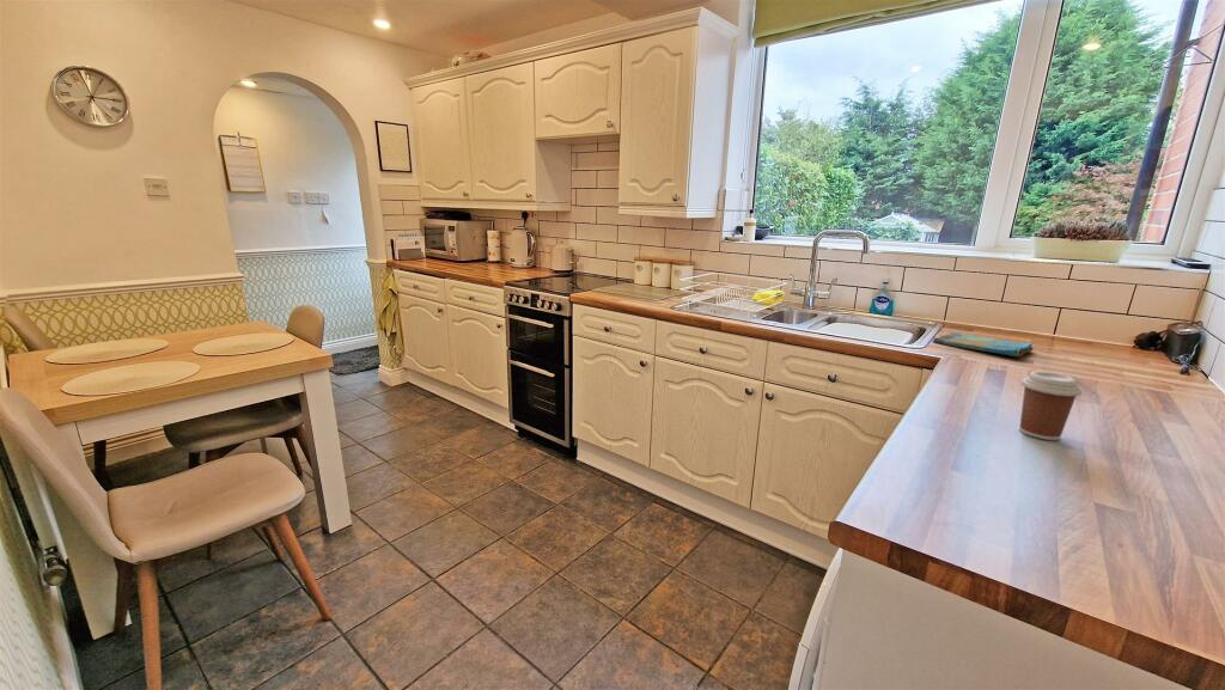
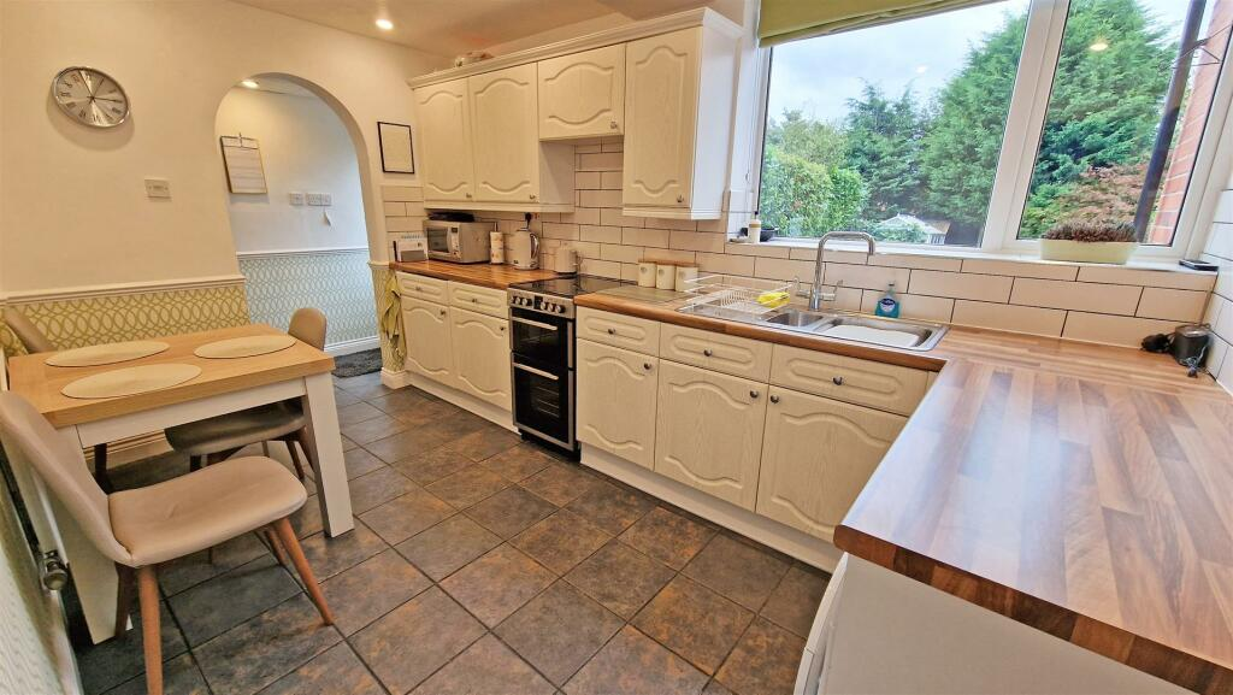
- dish towel (982, 342)
- coffee cup (1046, 404)
